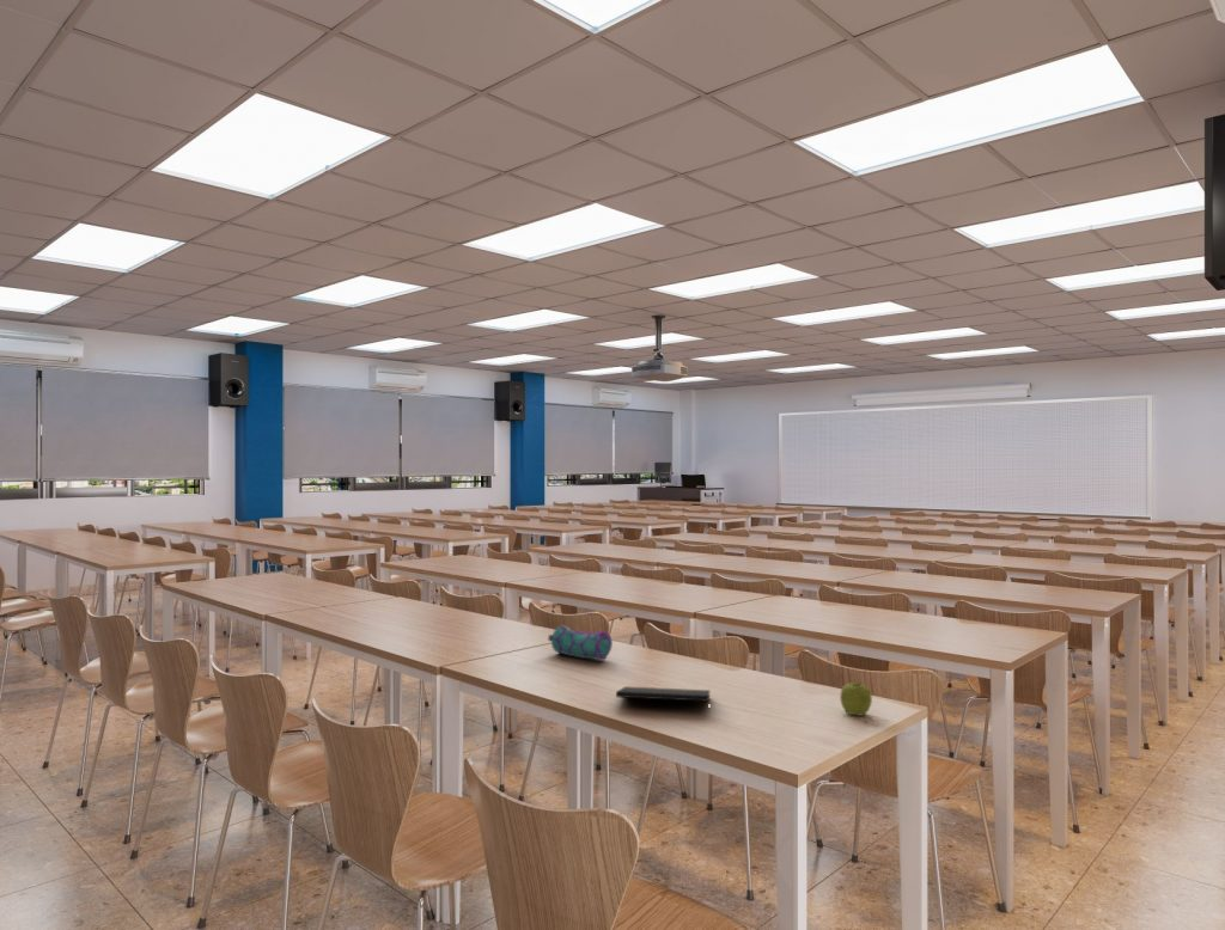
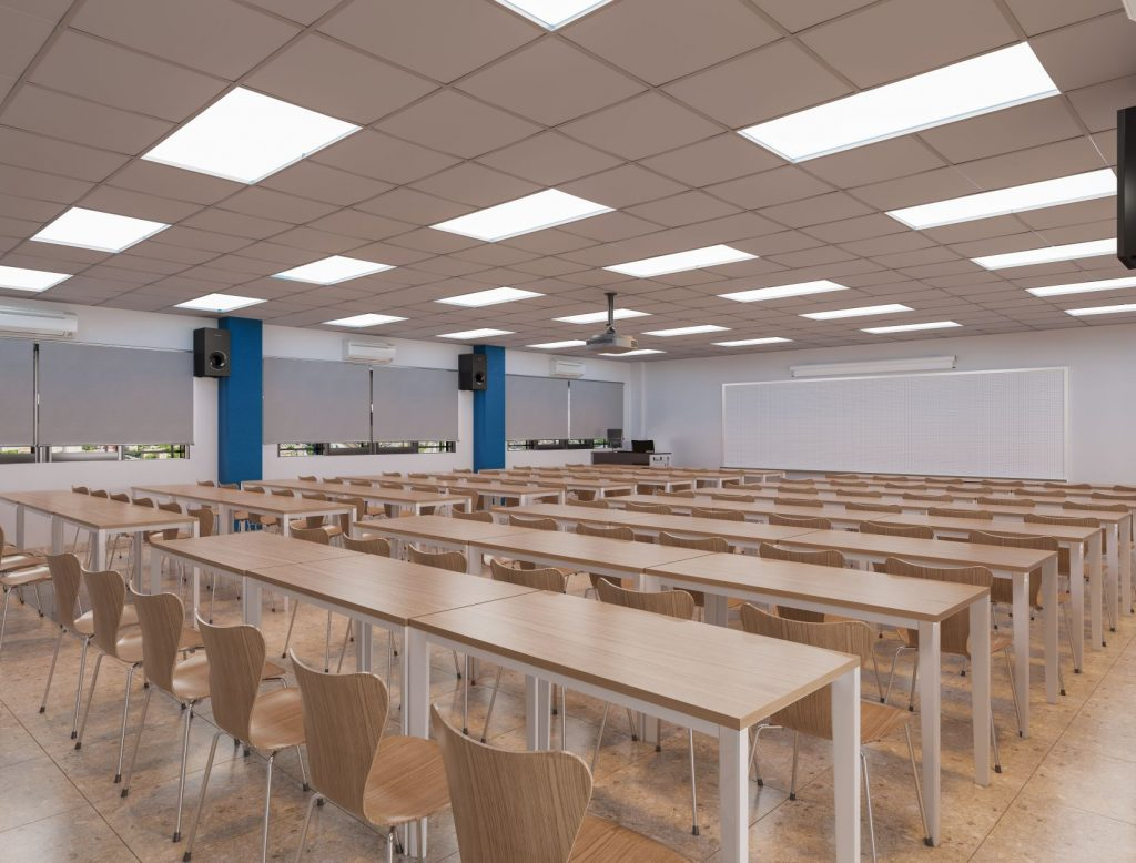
- notepad (664, 693)
- fruit (855, 697)
- pencil case (580, 642)
